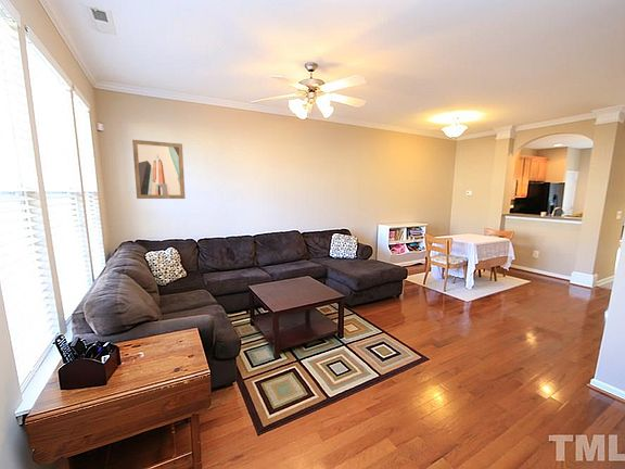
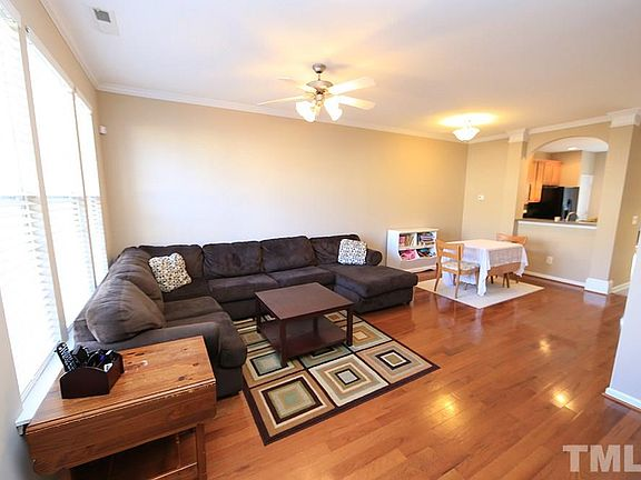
- wall art (160, 170)
